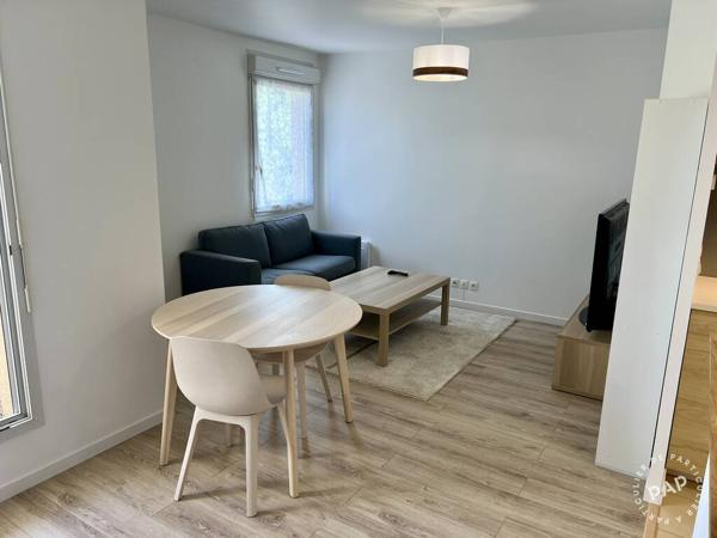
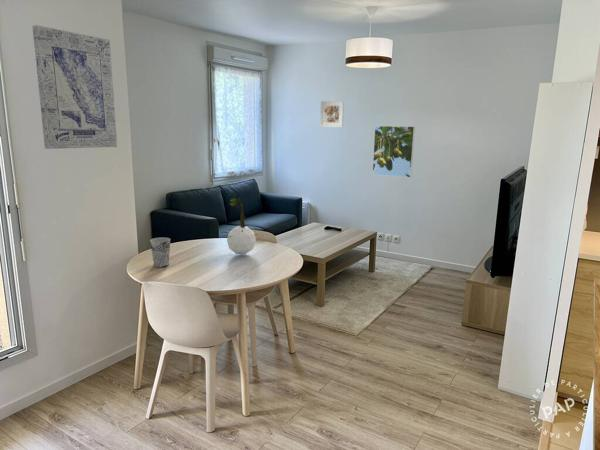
+ plant (244, 227)
+ wall art (78, 91)
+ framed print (331, 114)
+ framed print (392, 151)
+ cup (160, 252)
